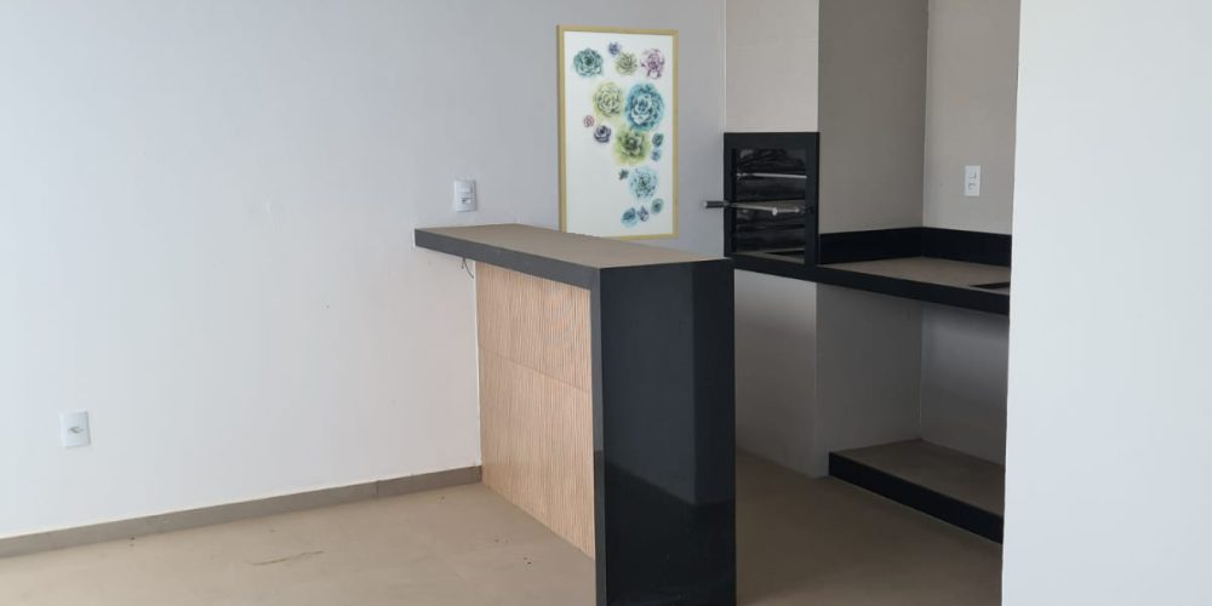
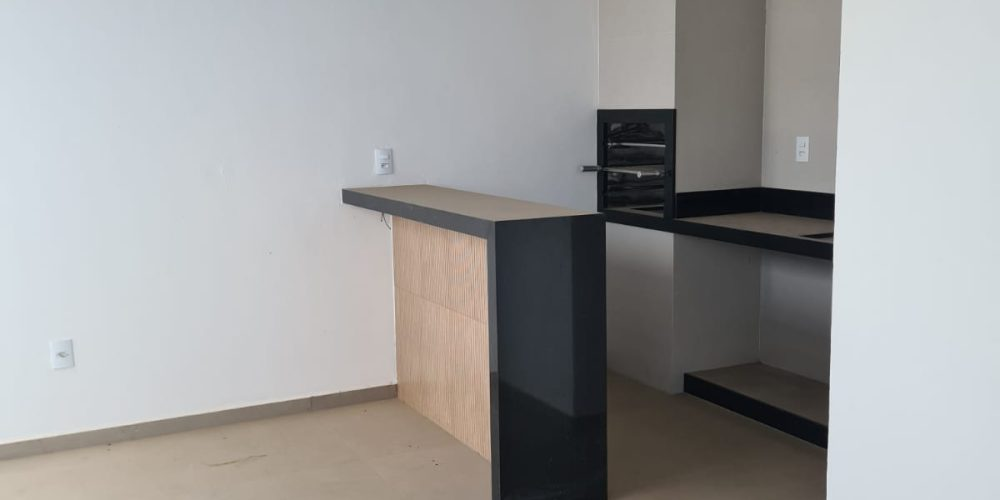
- wall art (618, 135)
